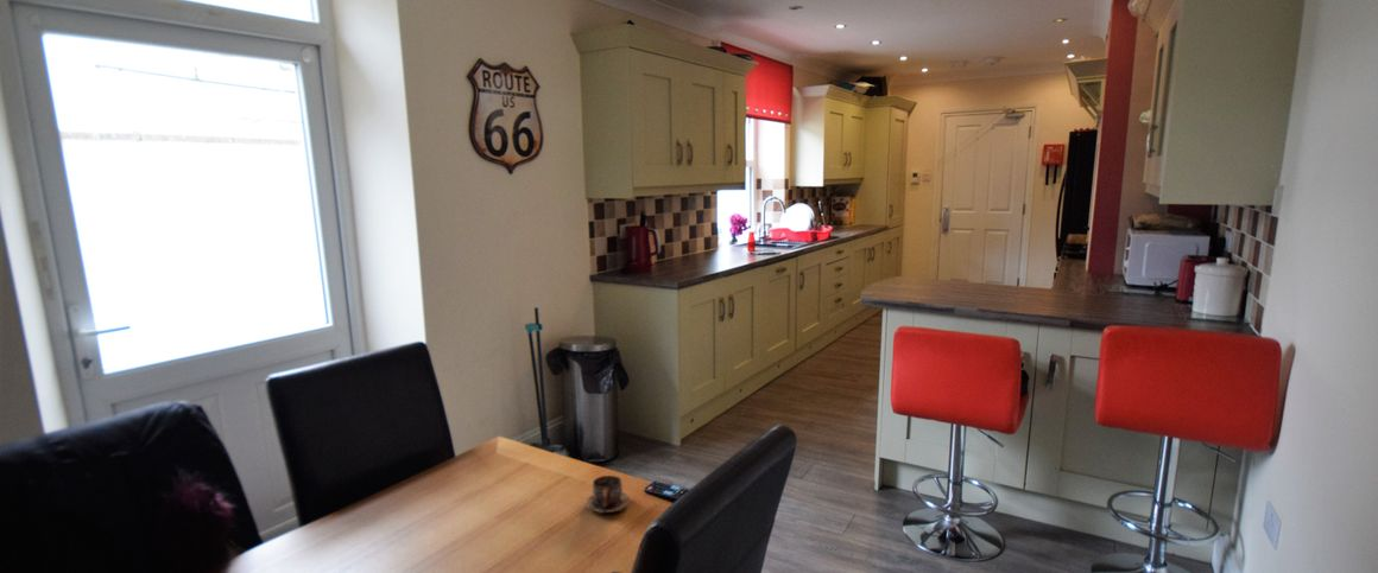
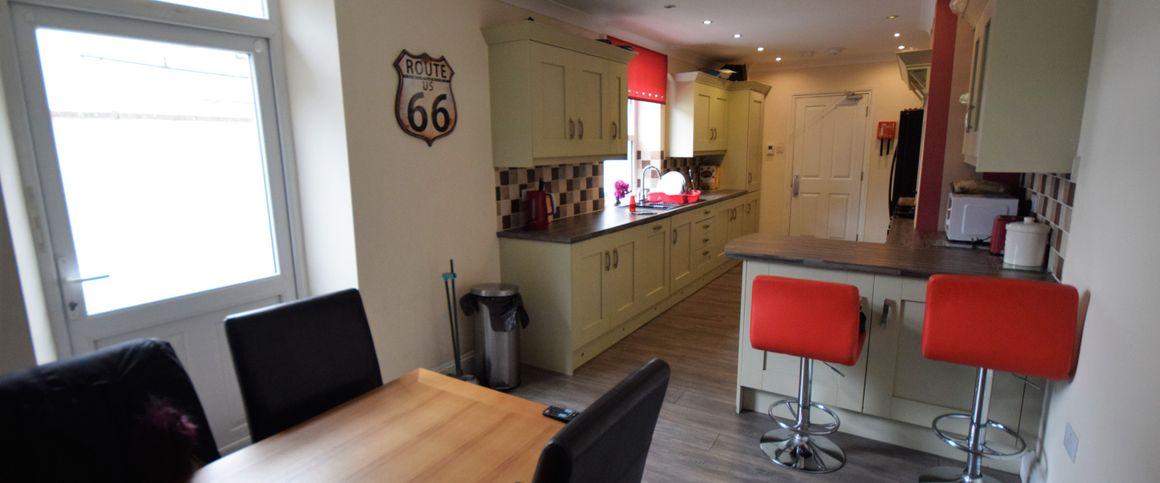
- cup (607, 494)
